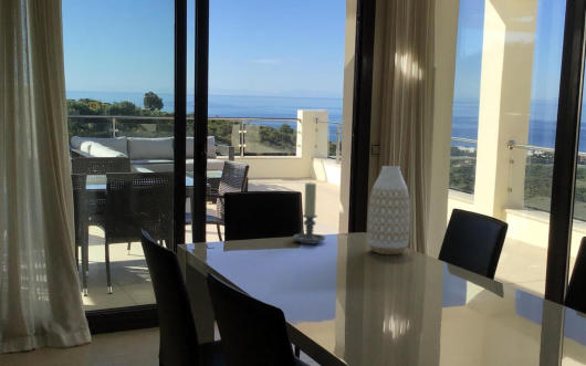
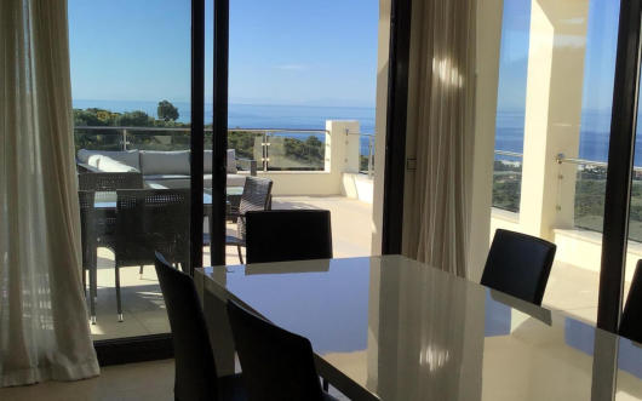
- vase (389, 209)
- candle holder (308, 211)
